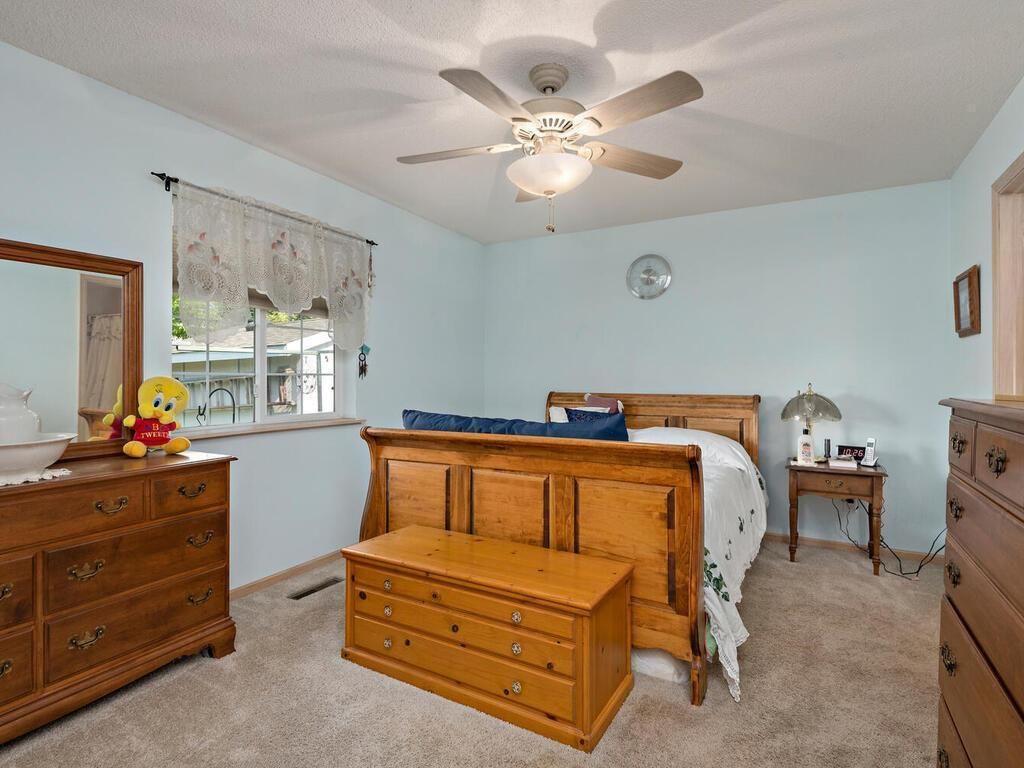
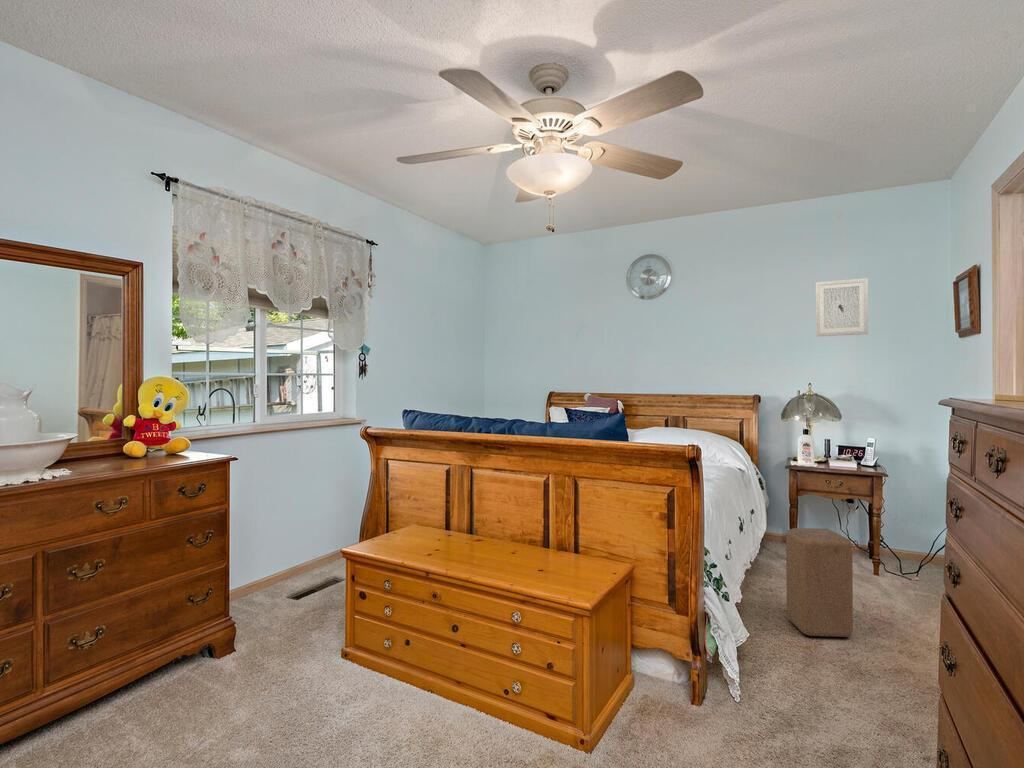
+ wall art (841, 307)
+ stool (818, 580)
